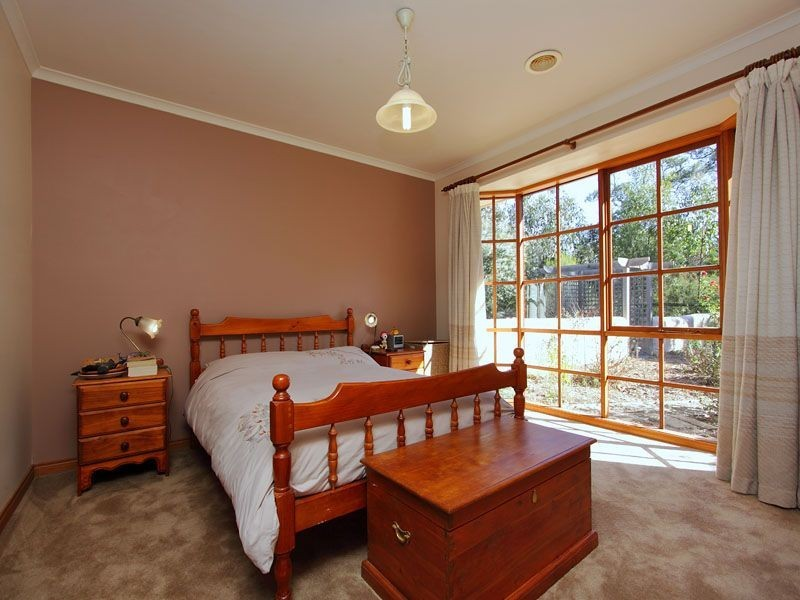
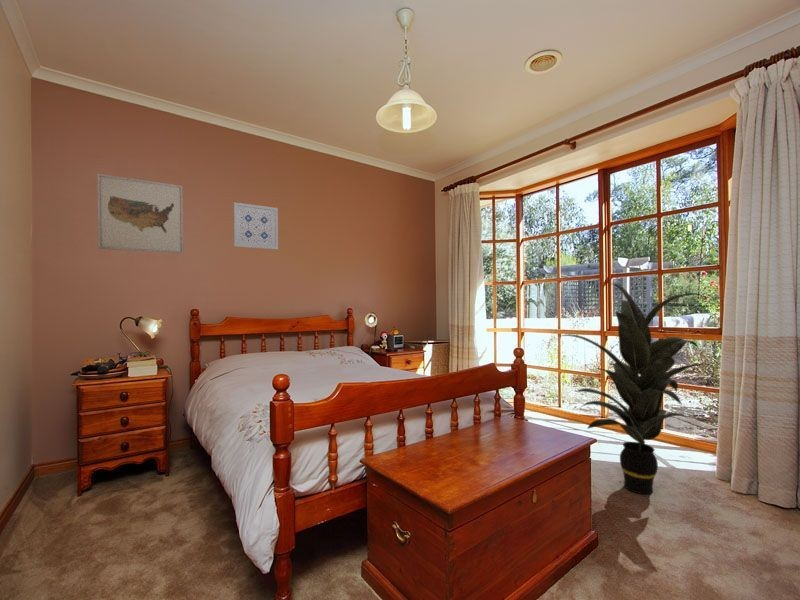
+ wall art (142, 215)
+ indoor plant (633, 383)
+ wall art (256, 226)
